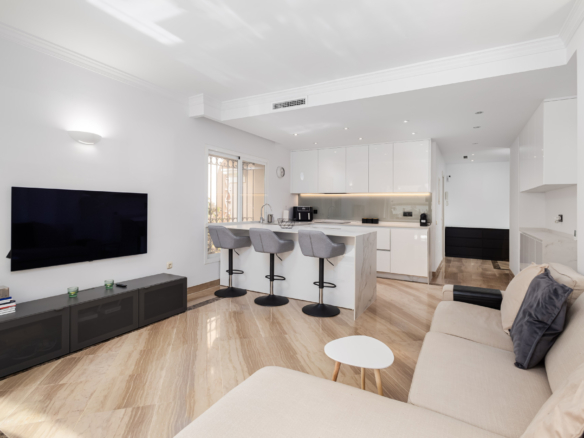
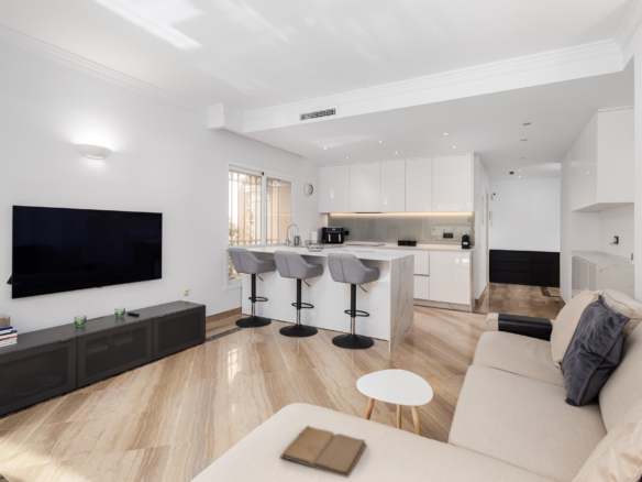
+ book (324, 448)
